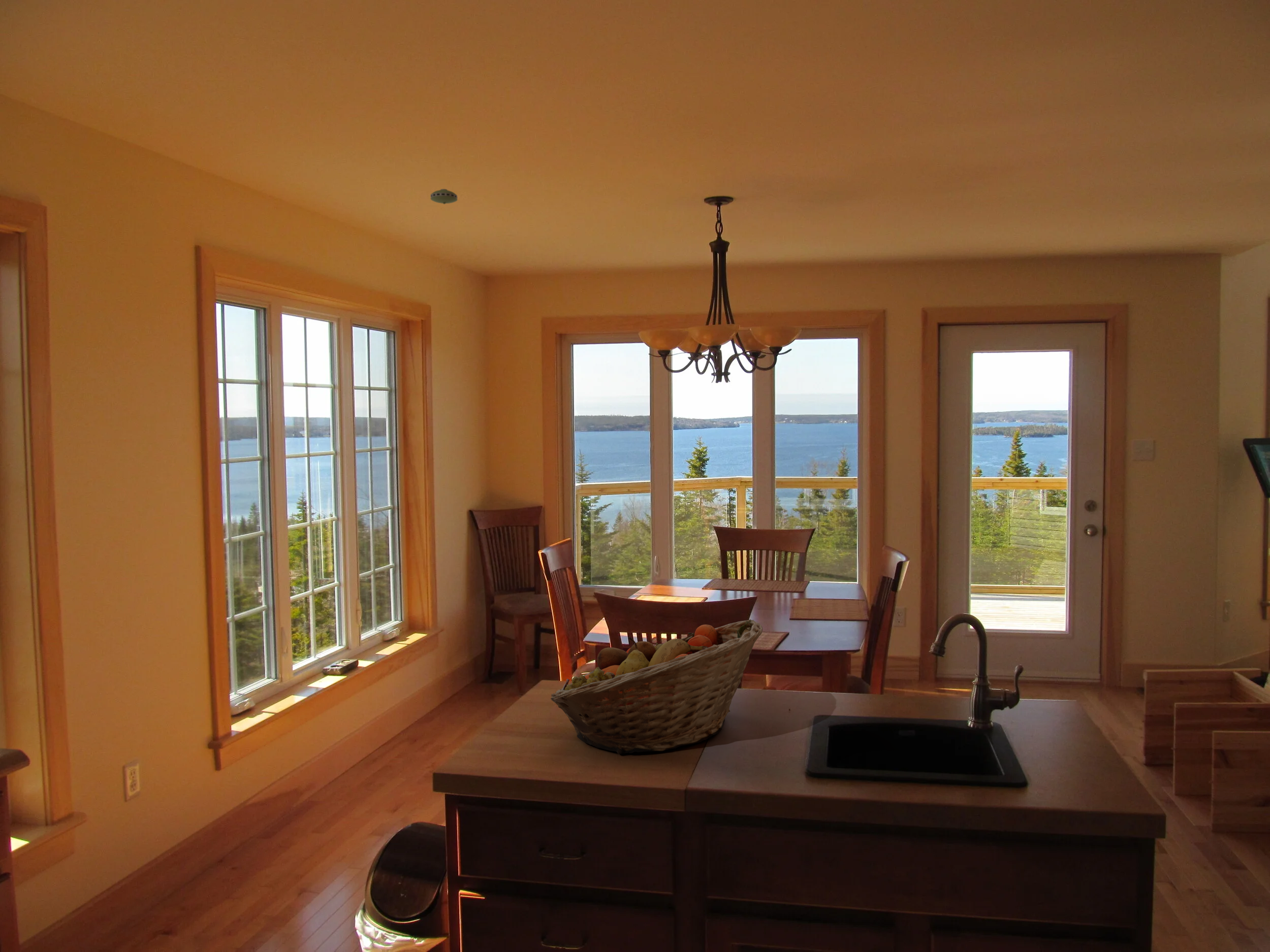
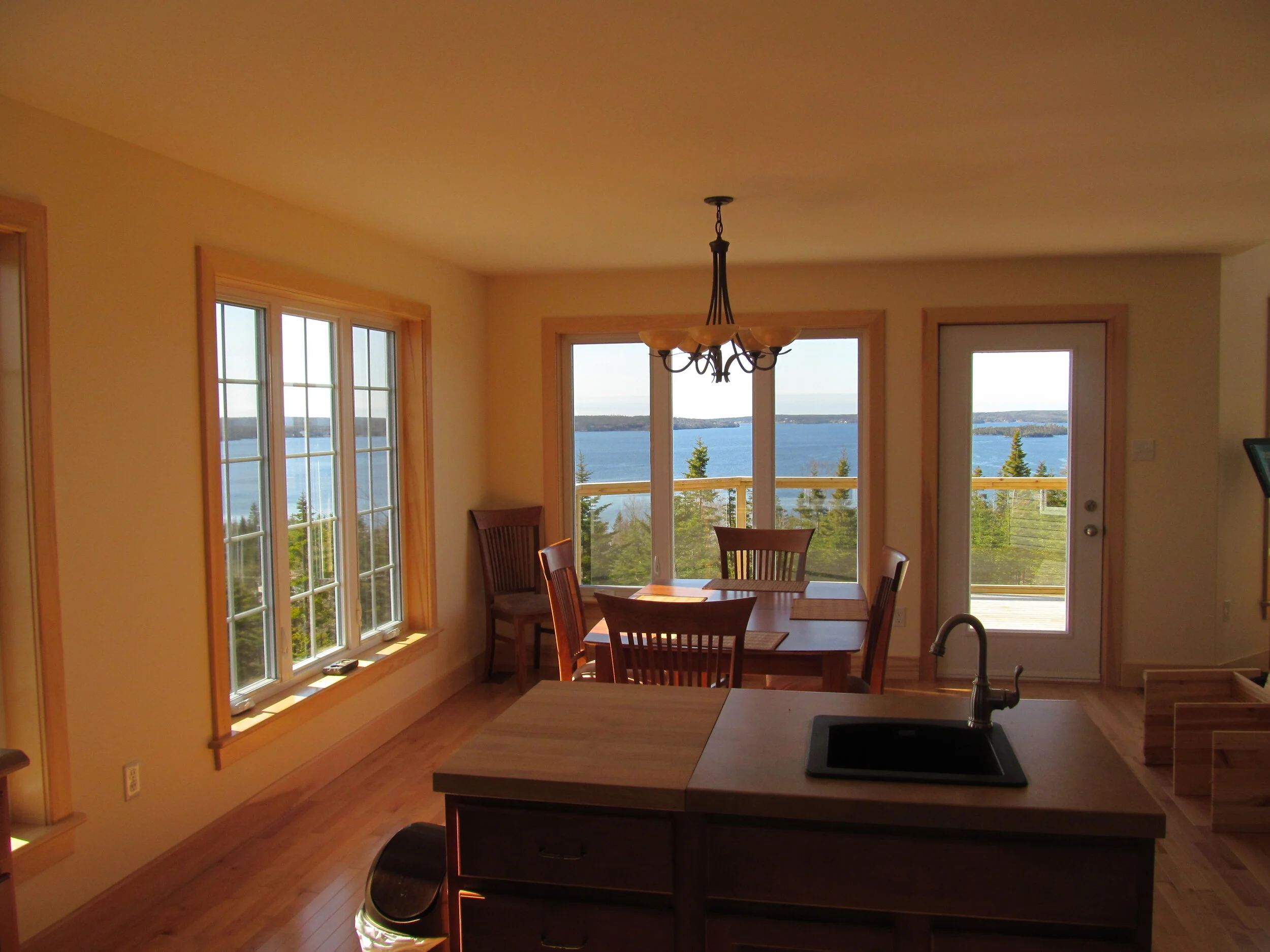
- smoke detector (444, 196)
- fruit basket (661, 677)
